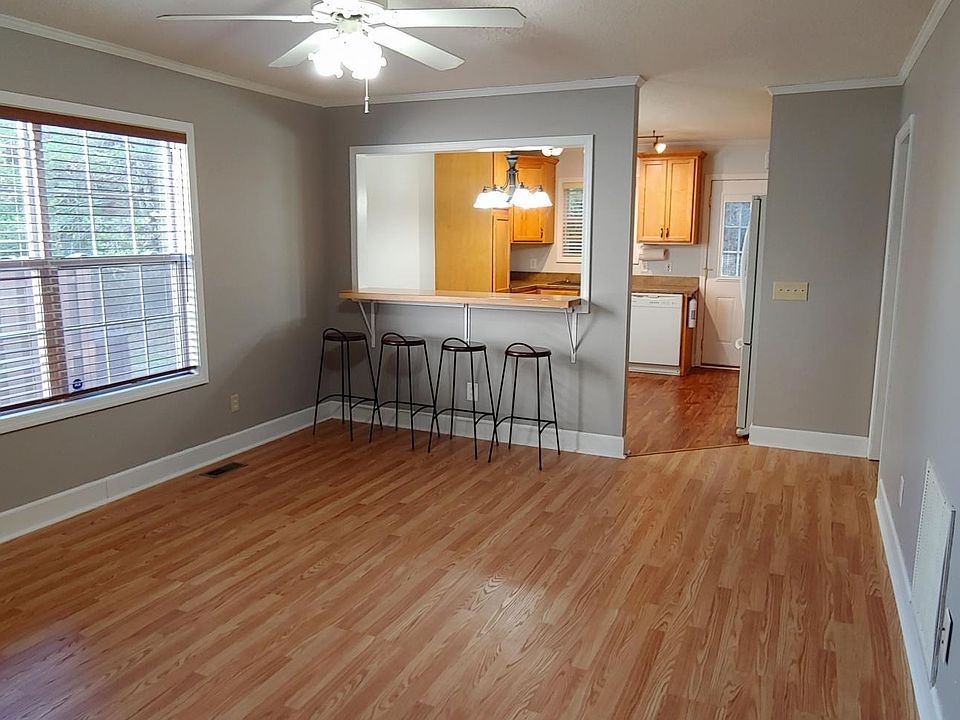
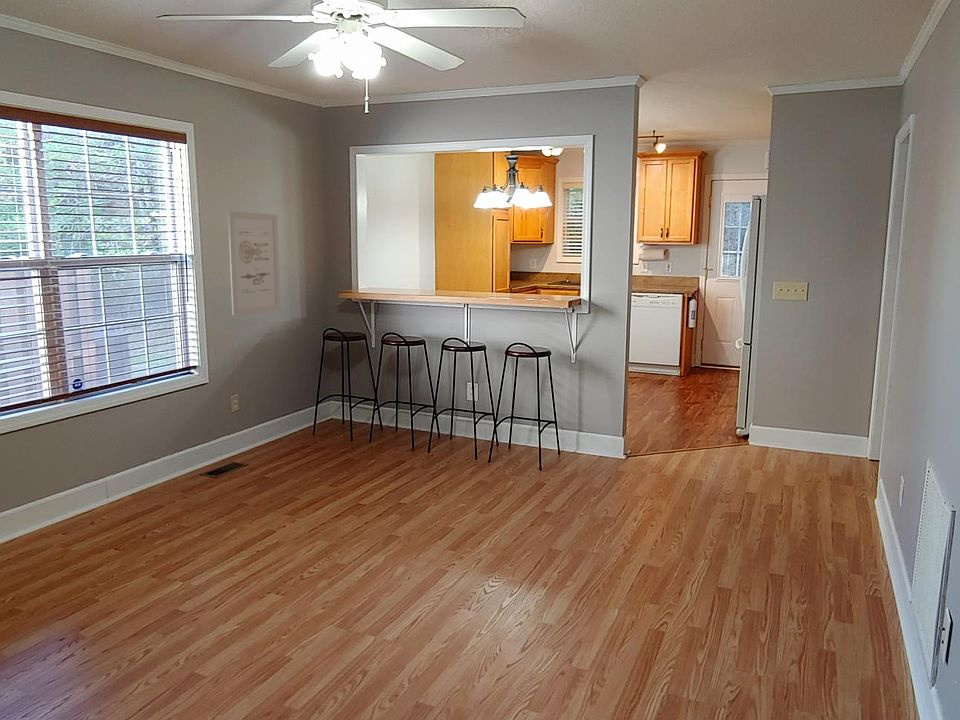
+ wall art (255, 263)
